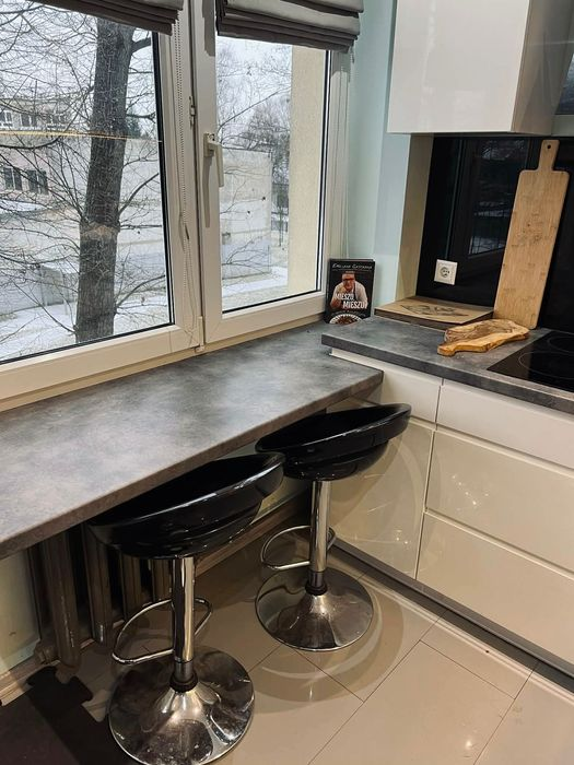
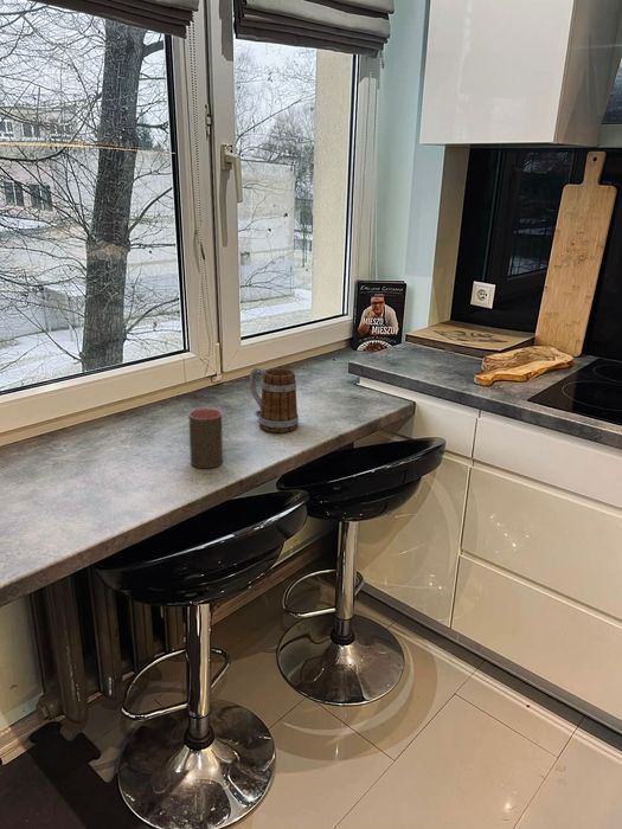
+ cup (205, 437)
+ mug (271, 397)
